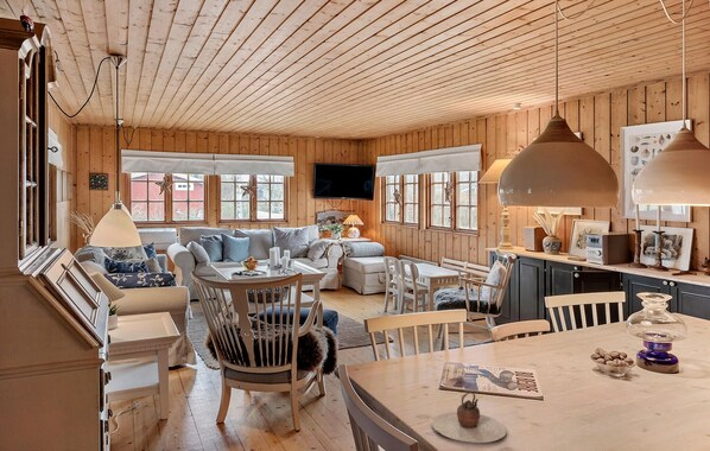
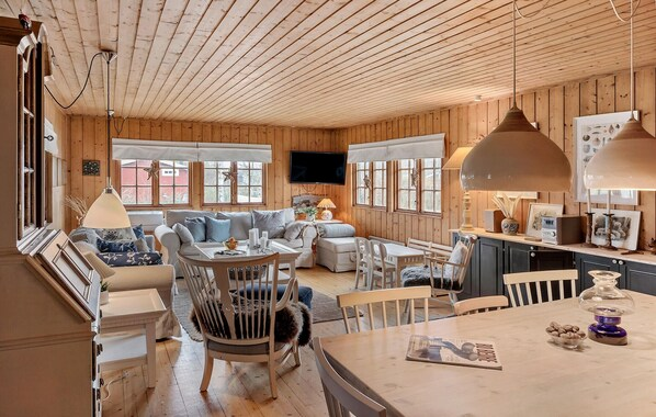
- teapot (468, 411)
